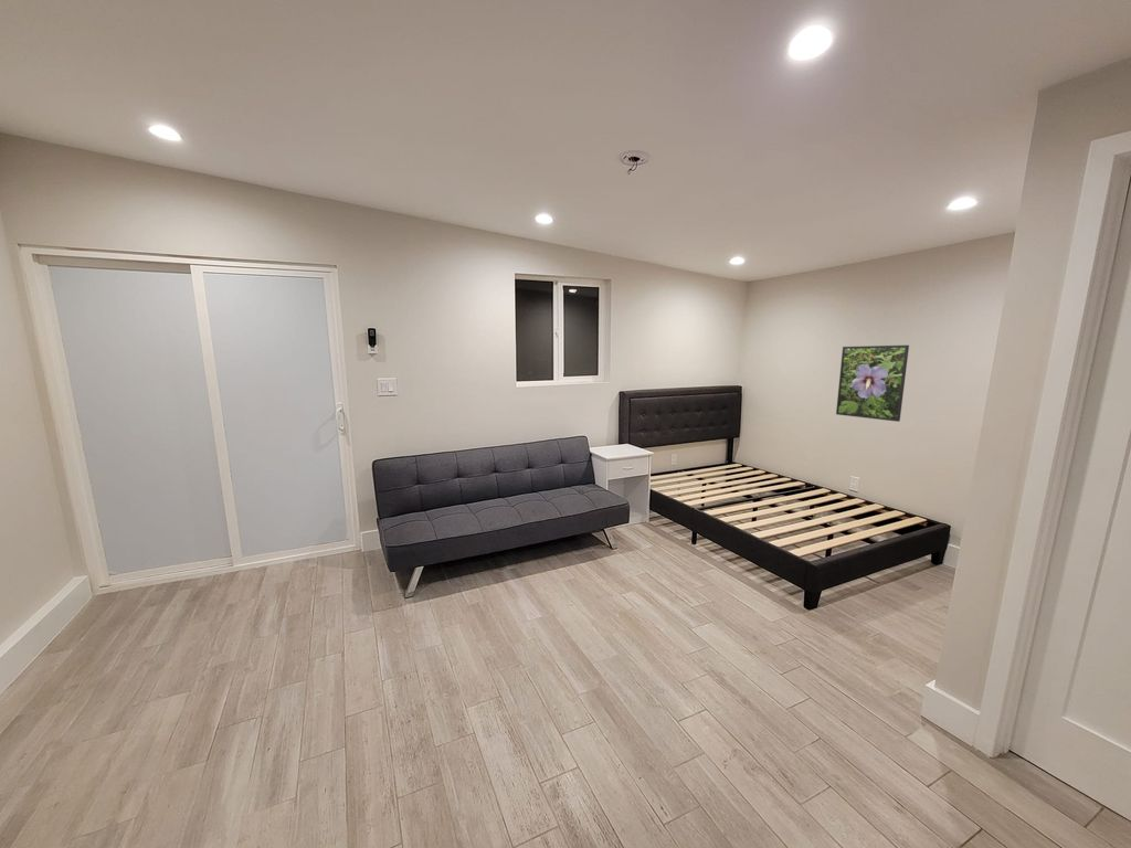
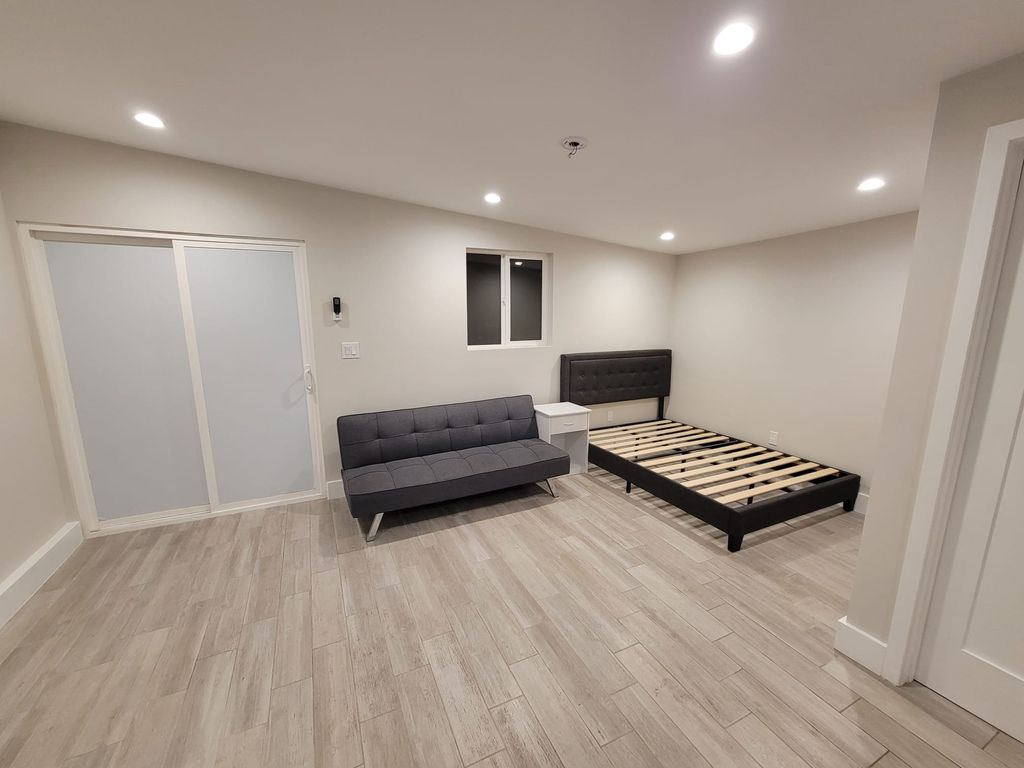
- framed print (869, 382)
